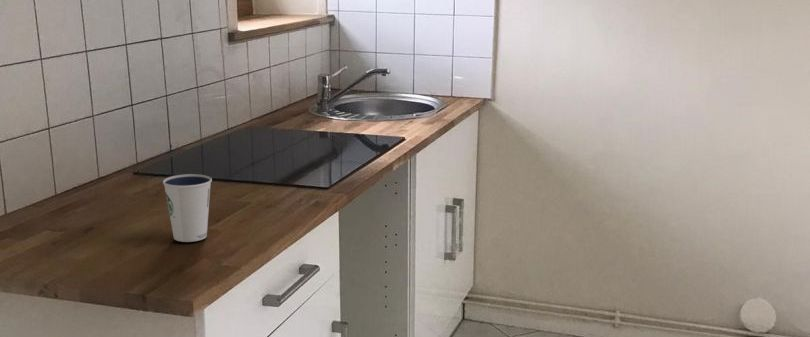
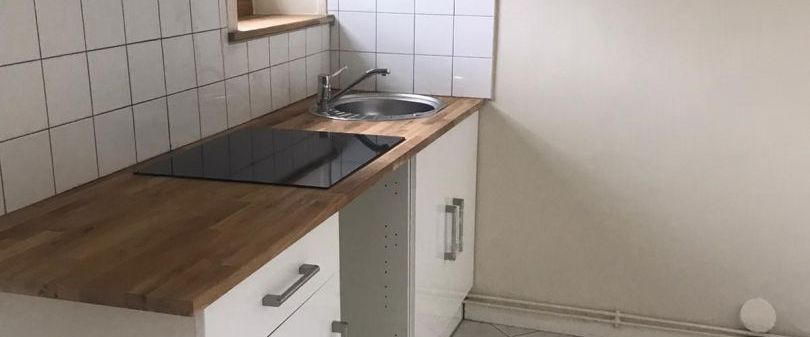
- dixie cup (188, 209)
